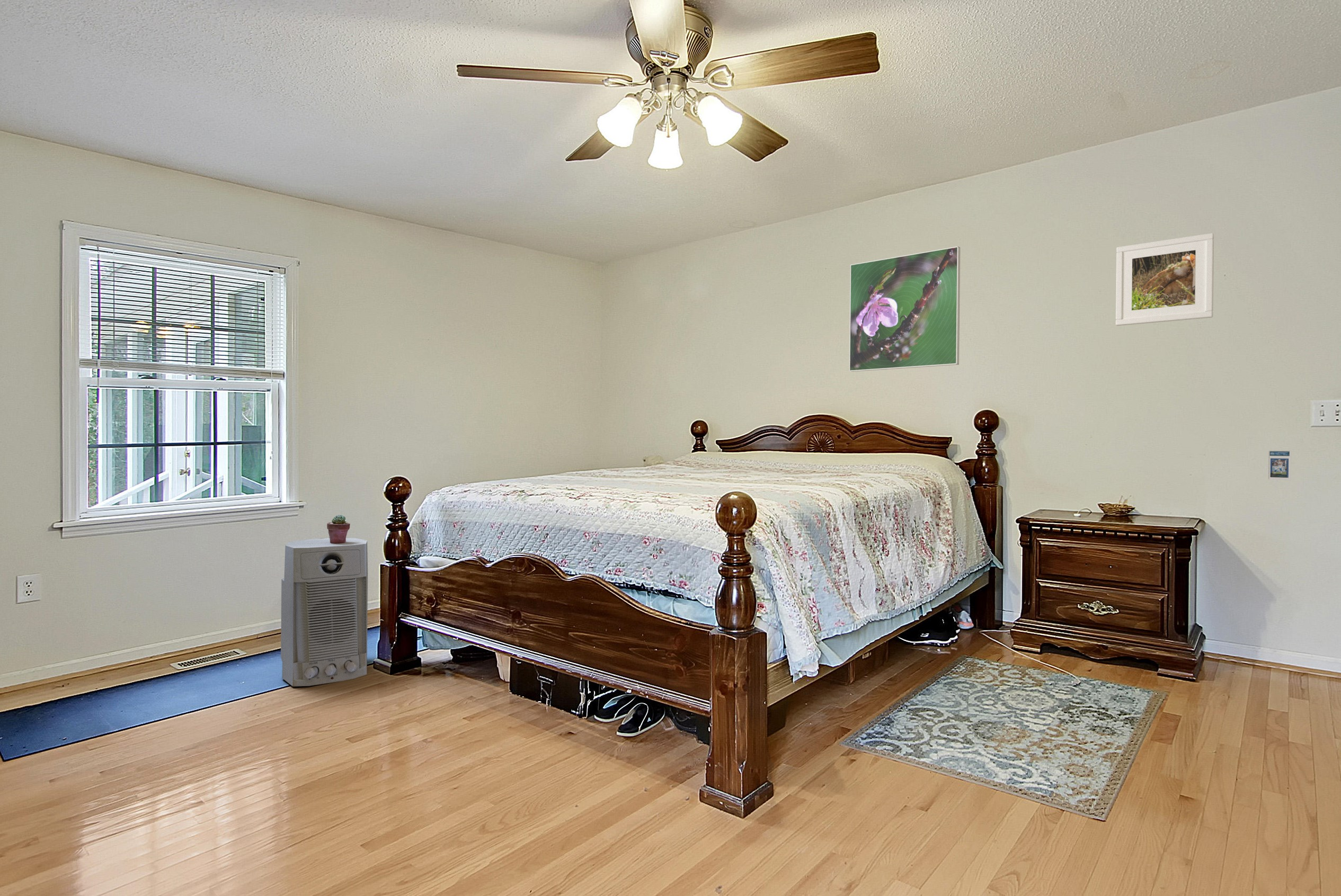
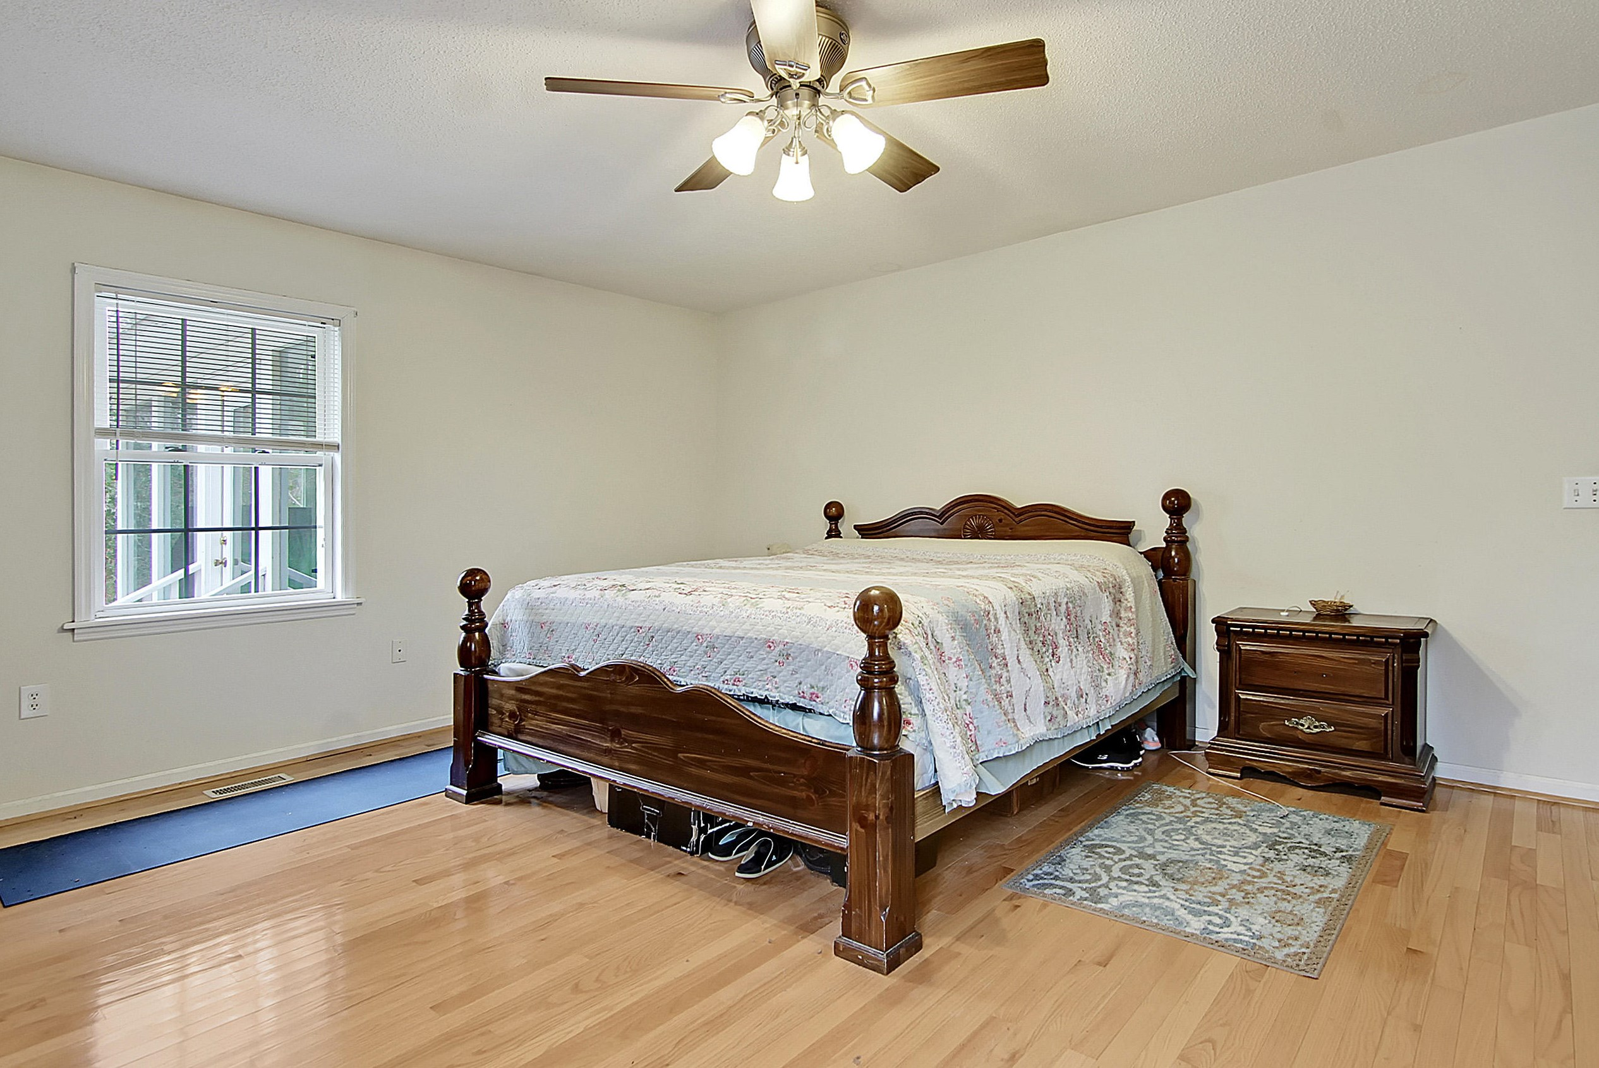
- potted succulent (338, 528)
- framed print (1163, 281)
- trading card (1279, 465)
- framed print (902, 312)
- air purifier (326, 606)
